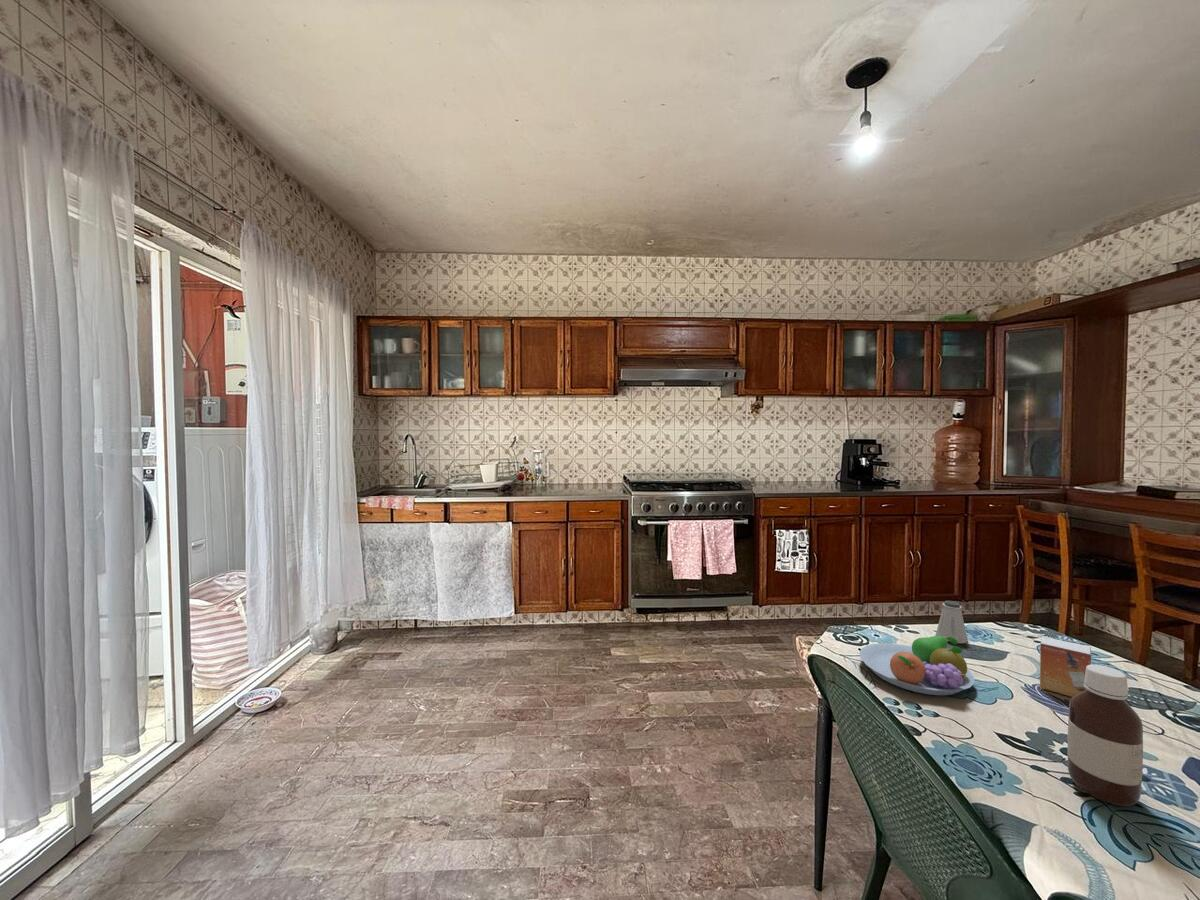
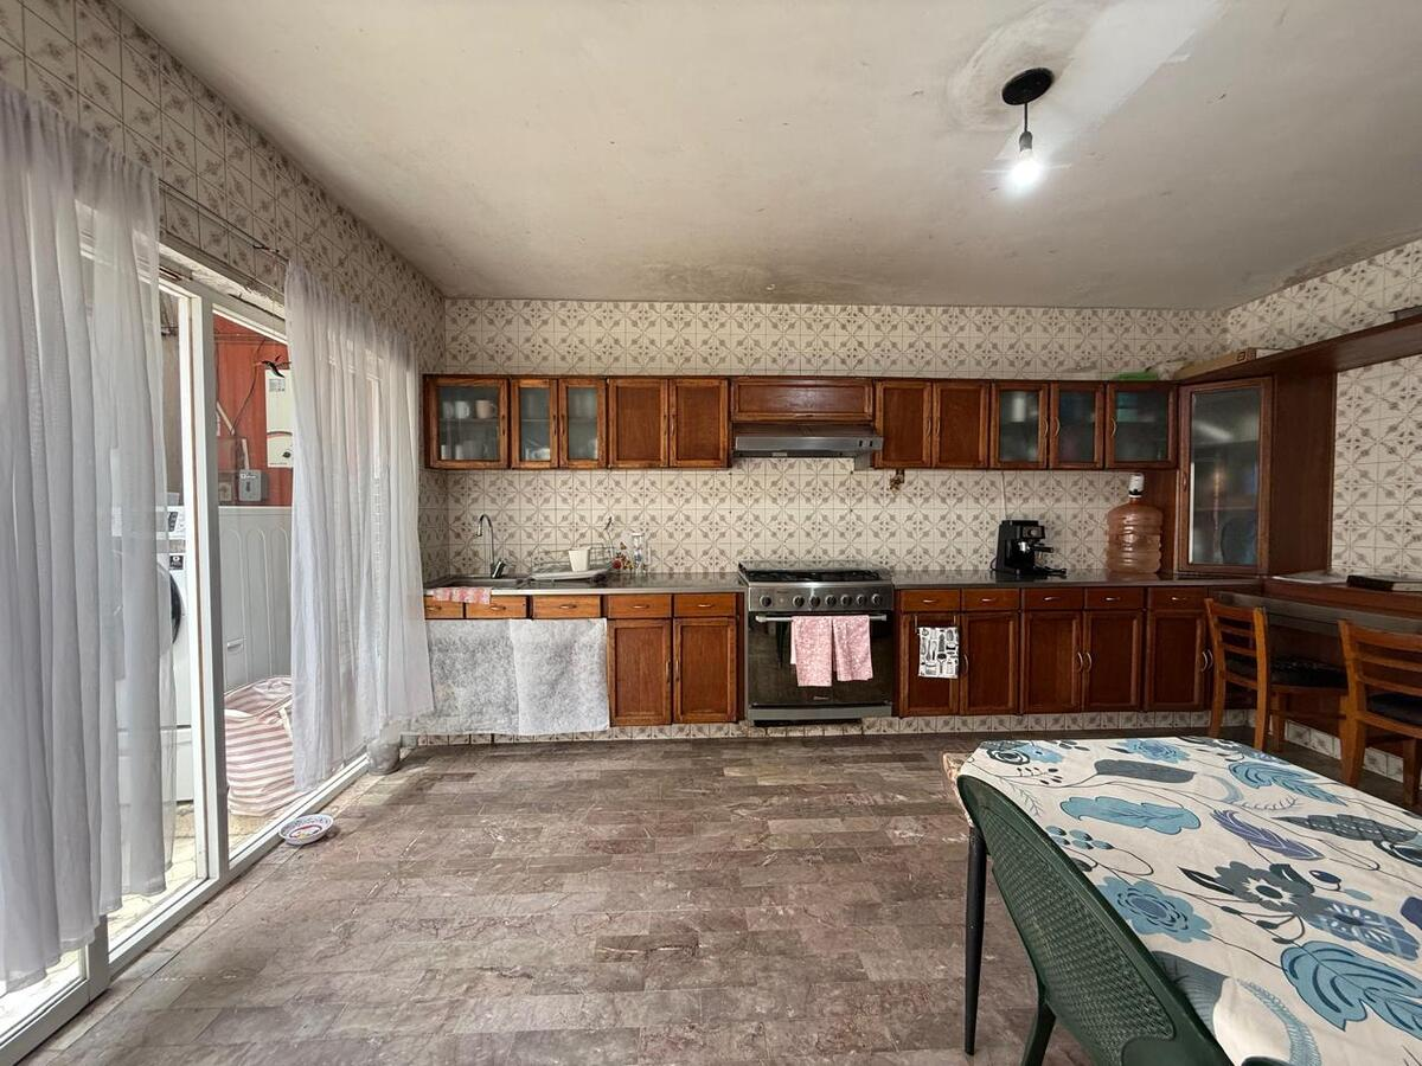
- bottle (1104, 730)
- saltshaker (951, 620)
- fruit bowl (917, 655)
- small box (1065, 667)
